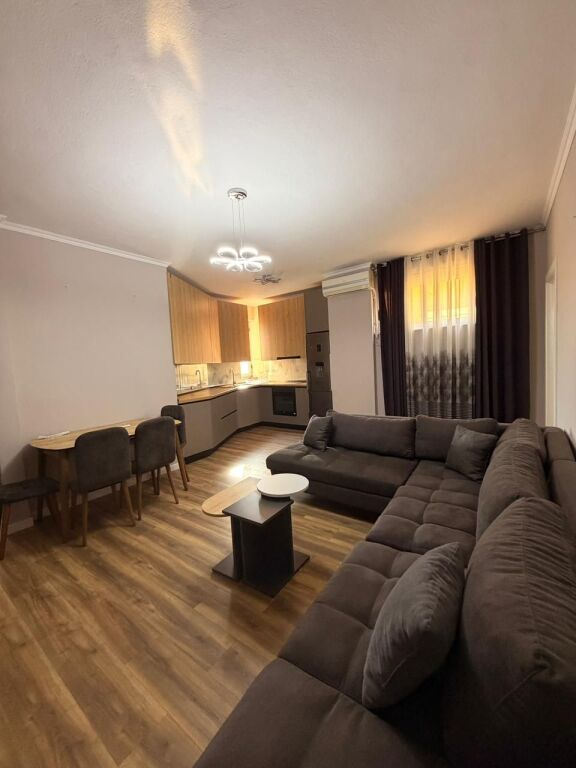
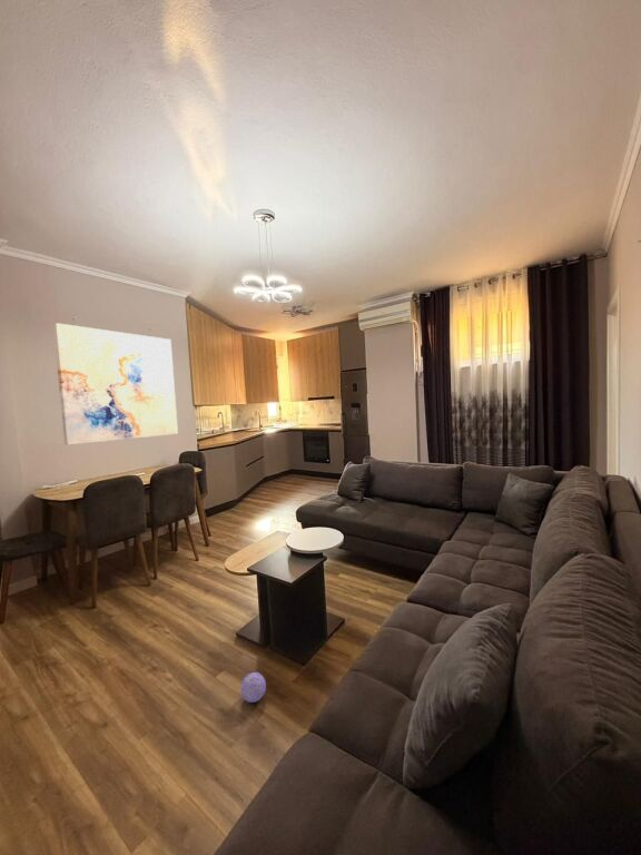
+ wall art (124, 385)
+ ball (253, 687)
